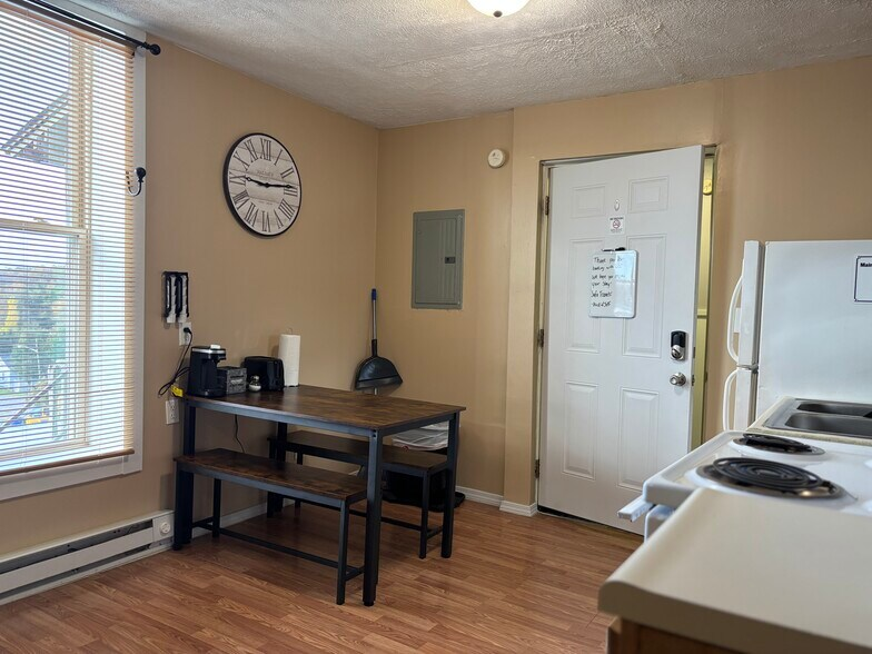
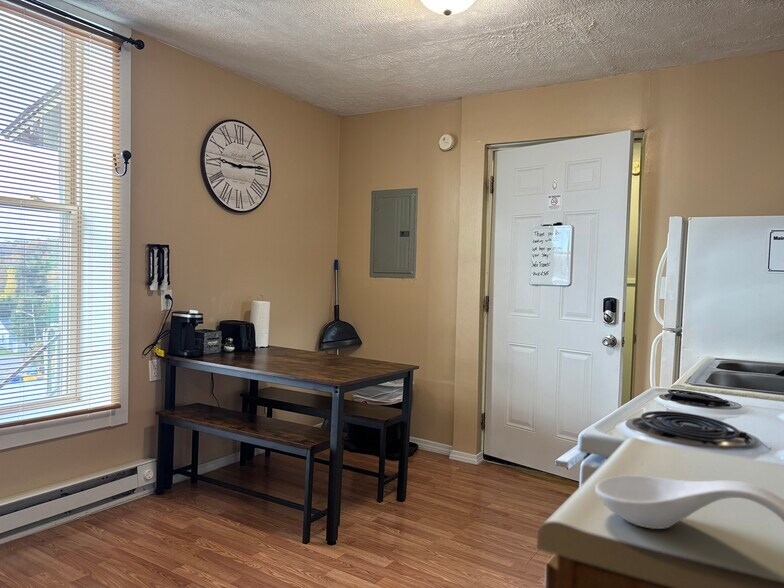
+ spoon rest (694, 503)
